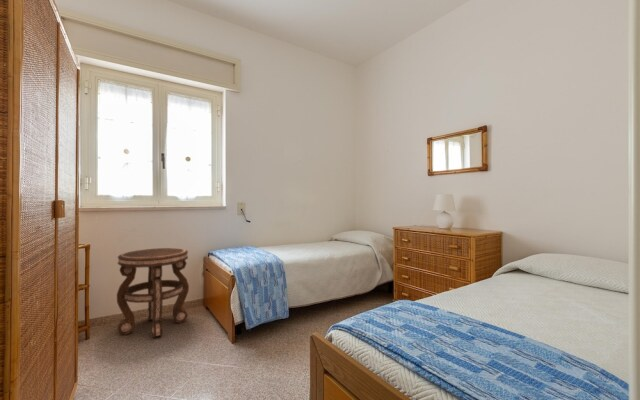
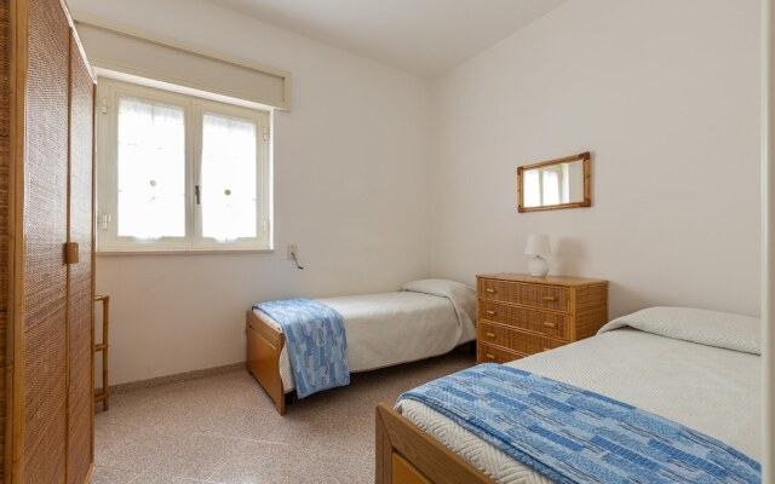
- side table (154, 289)
